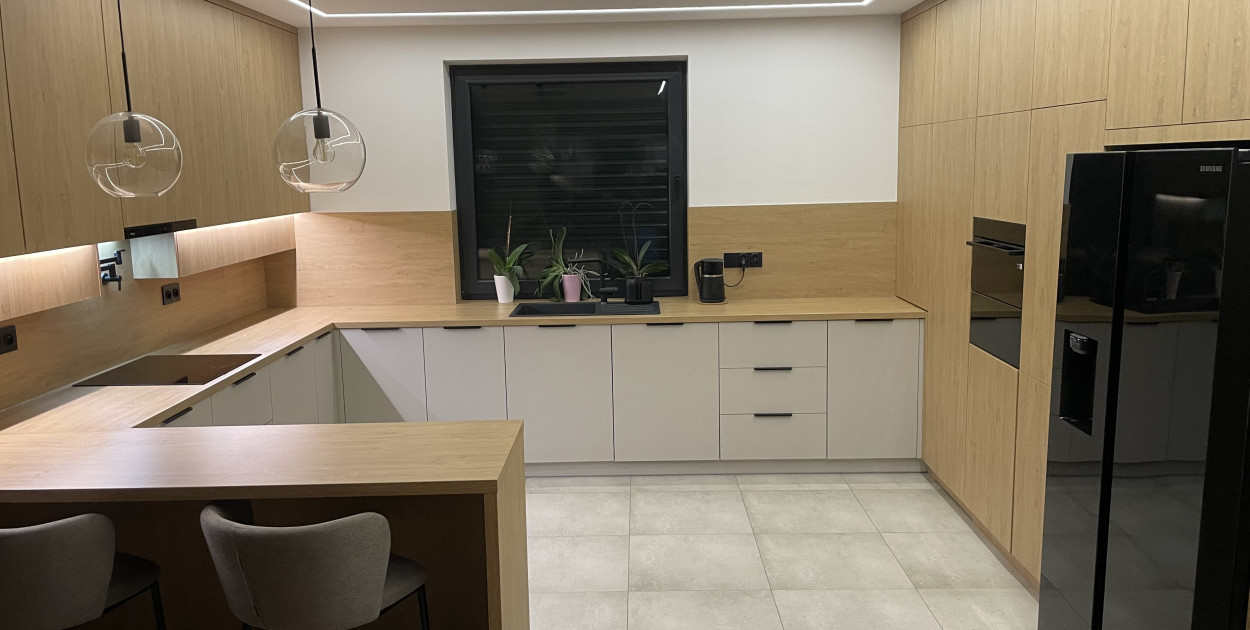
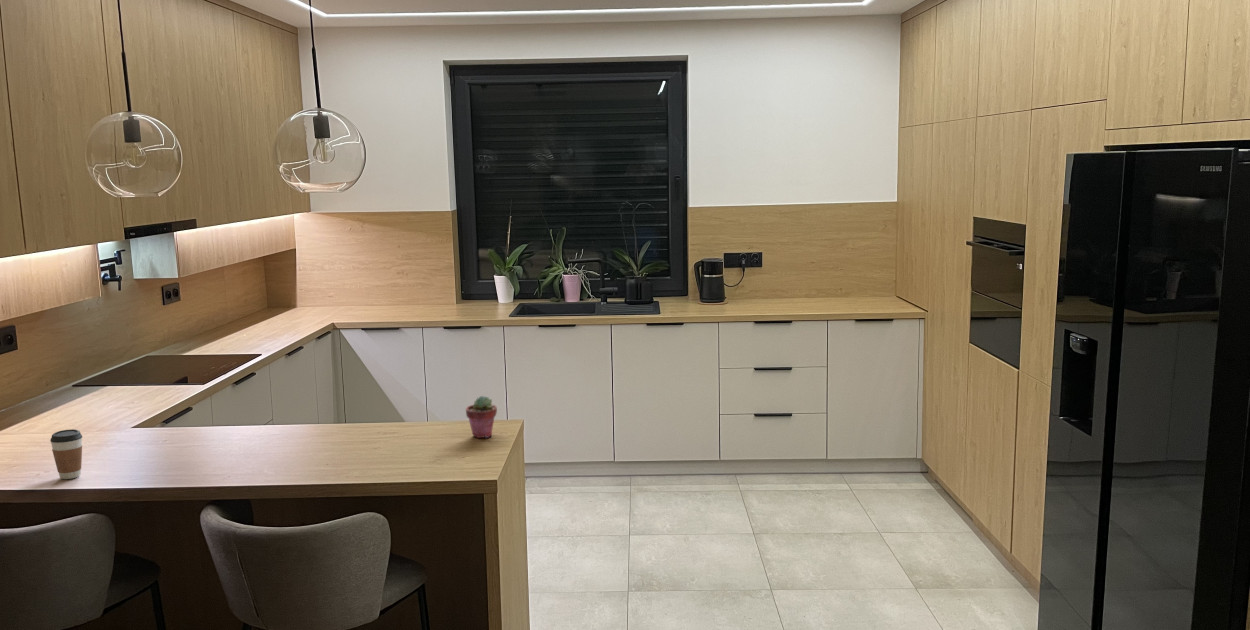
+ coffee cup (68, 454)
+ potted succulent (481, 415)
